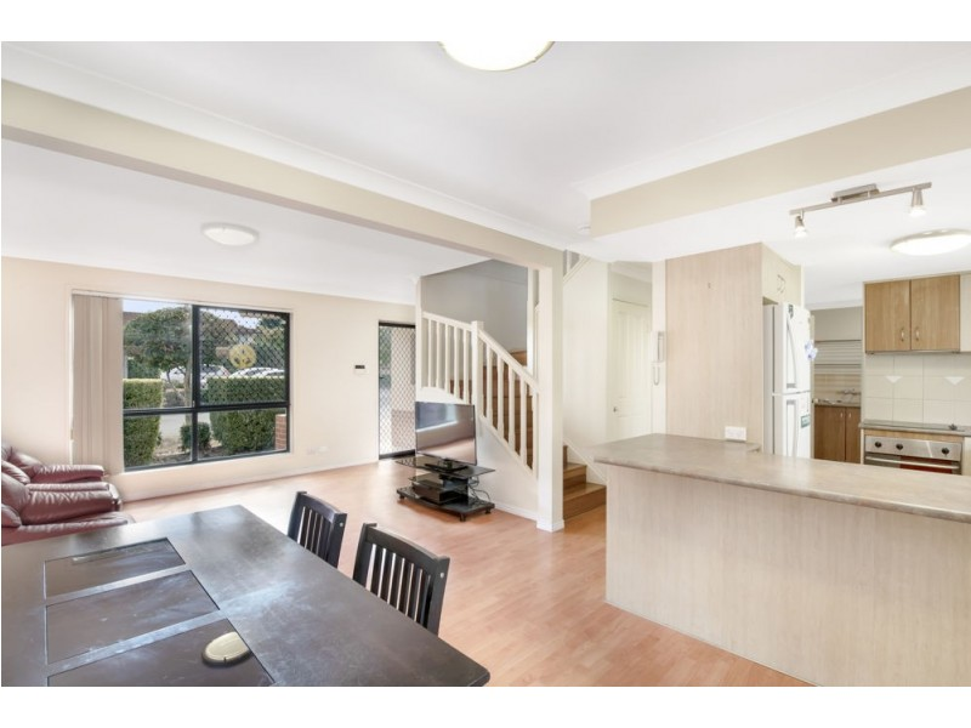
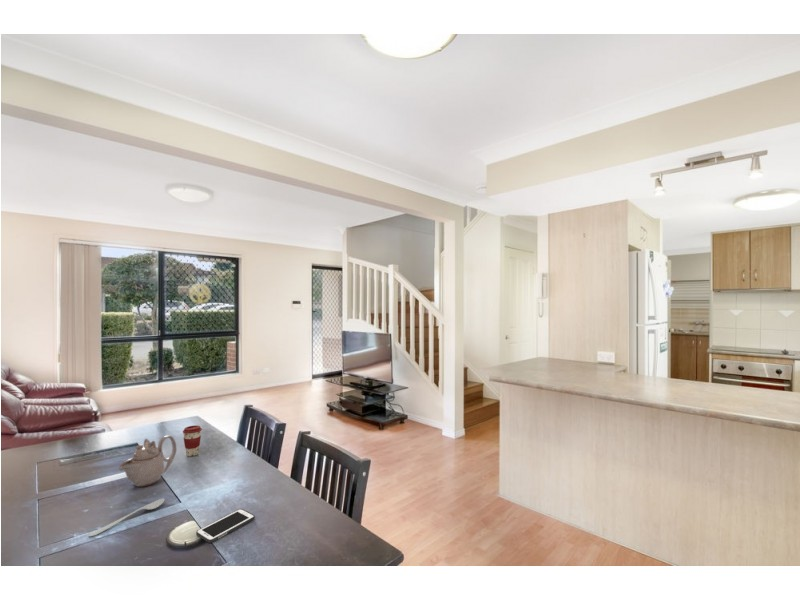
+ spoon (129, 515)
+ coffee cup (192, 440)
+ cell phone (226, 524)
+ teapot (149, 460)
